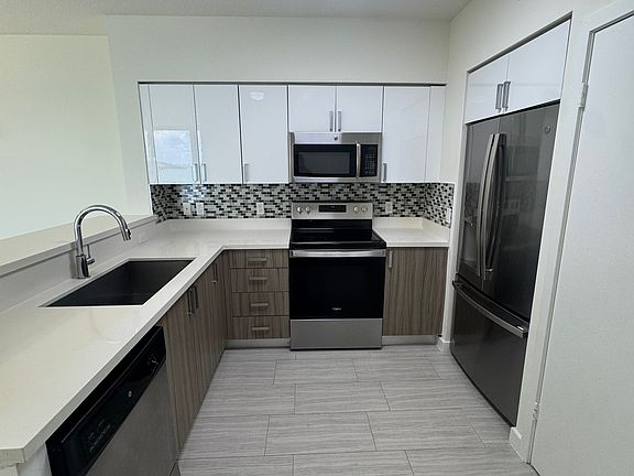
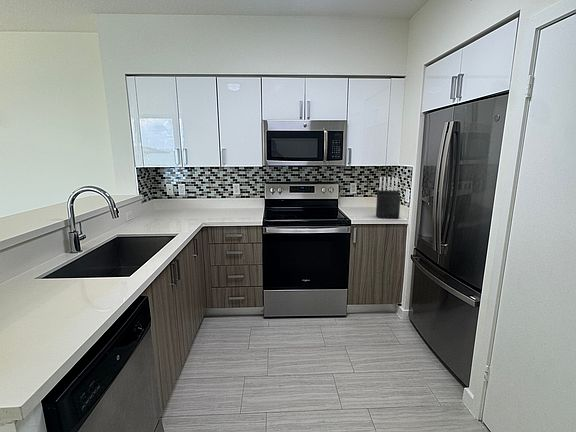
+ knife block (388, 197)
